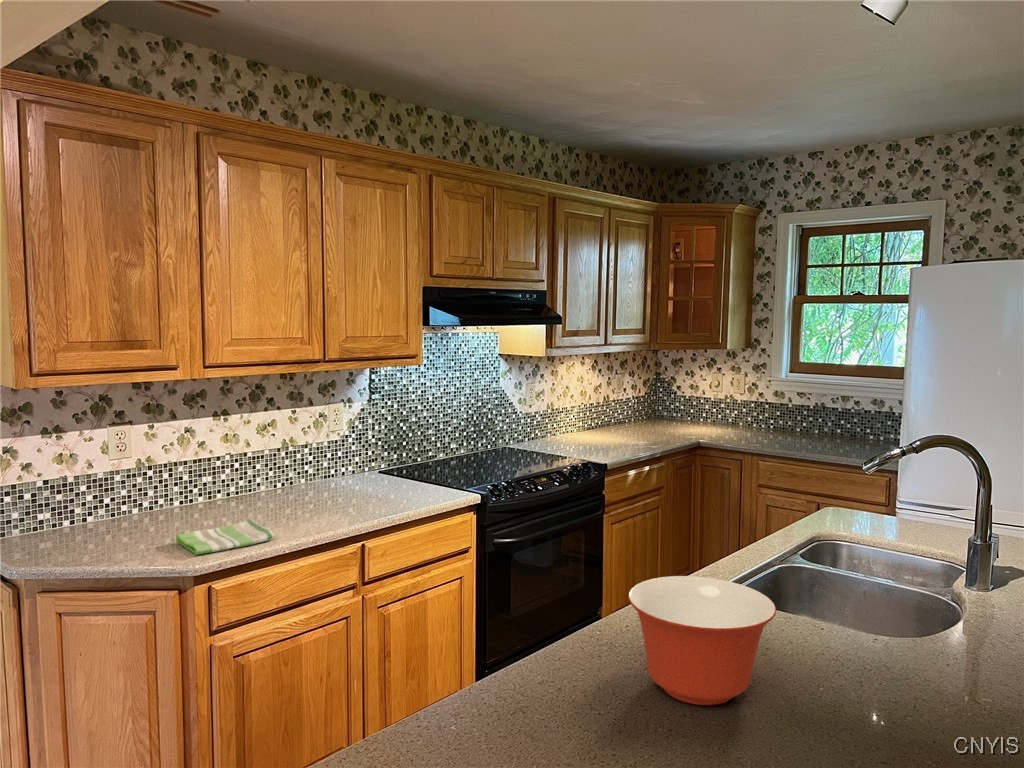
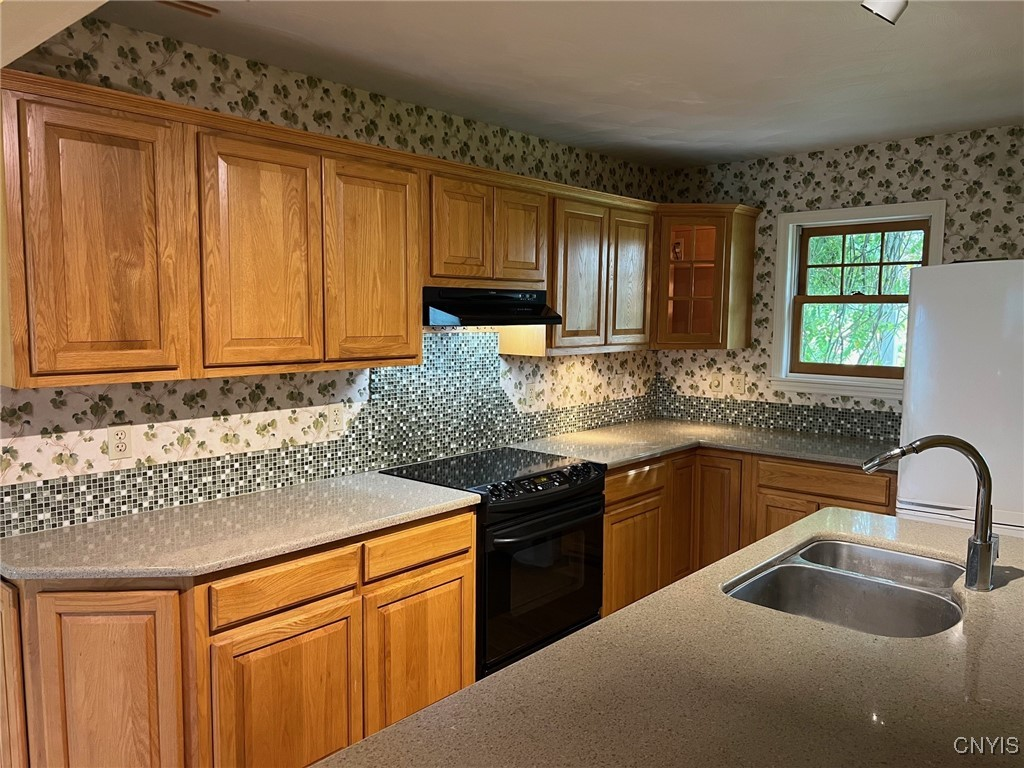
- dish towel (225, 536)
- mixing bowl (698, 643)
